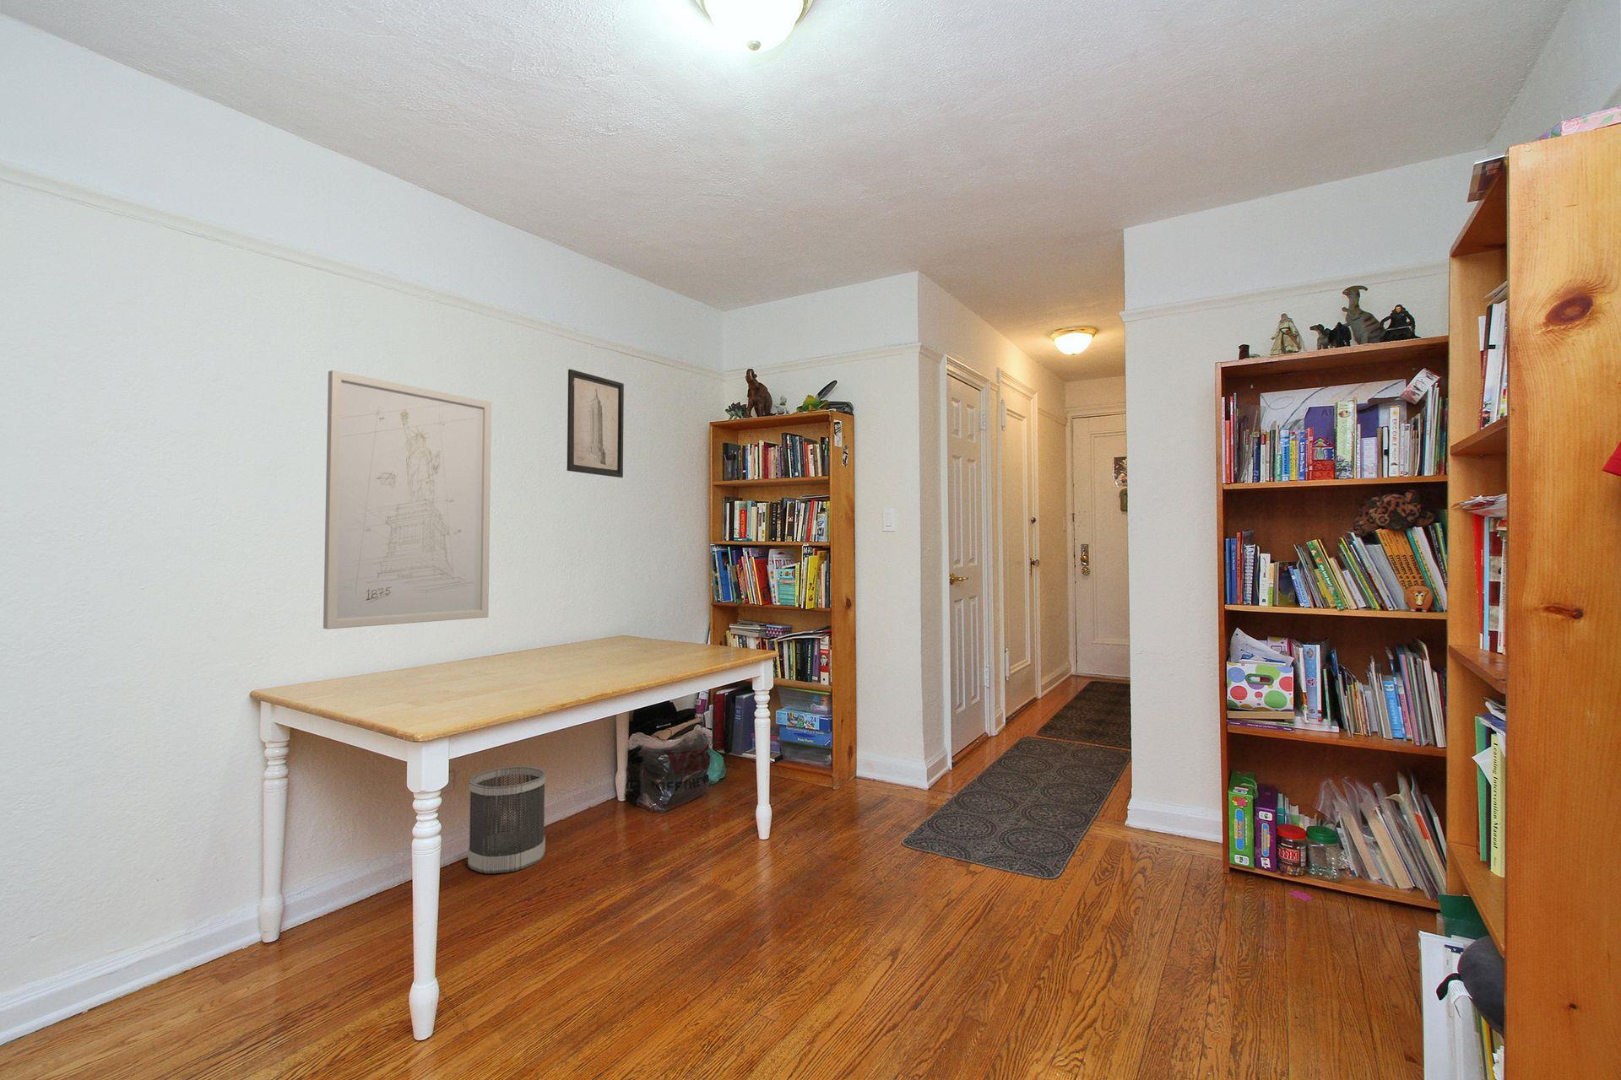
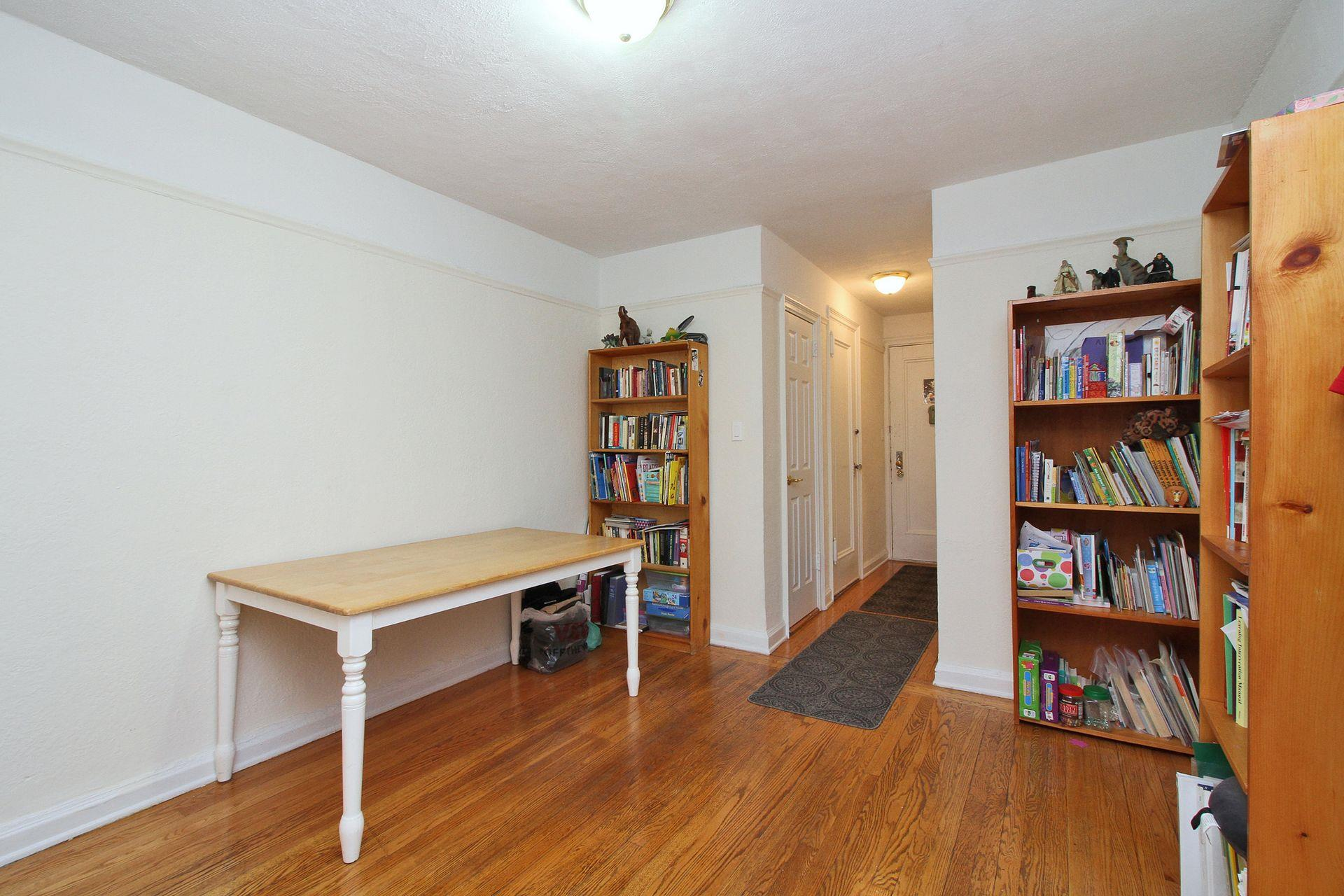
- wall art (415, 505)
- wastebasket (508, 817)
- wall art (596, 425)
